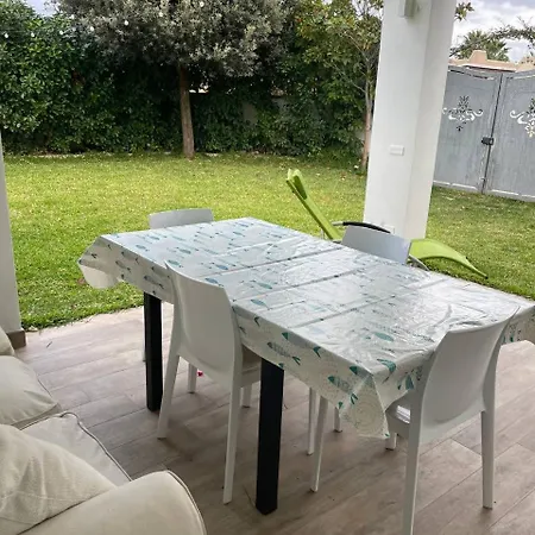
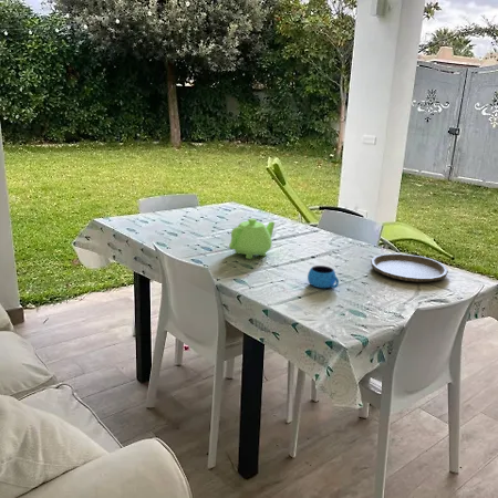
+ plate (408, 268)
+ mug (324, 278)
+ teapot (252, 236)
